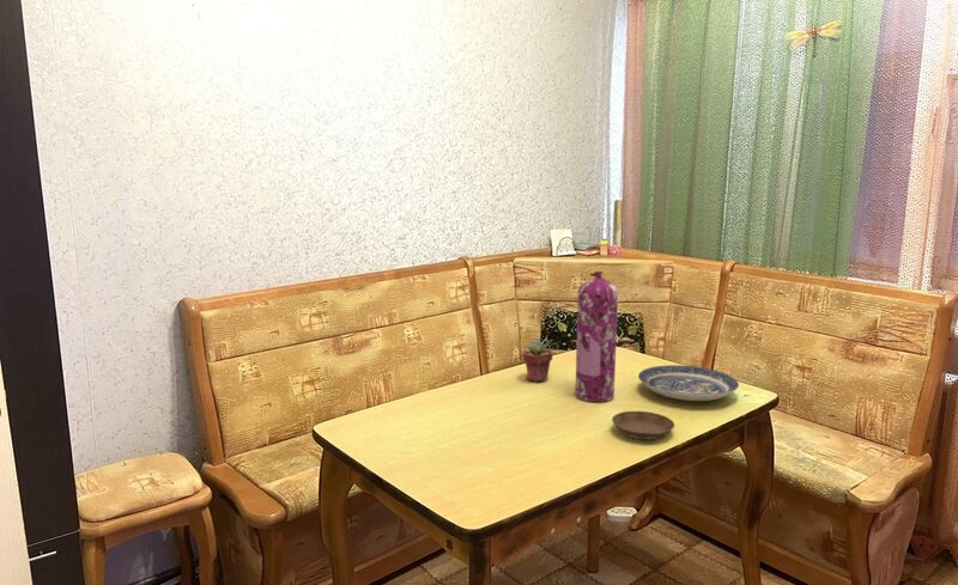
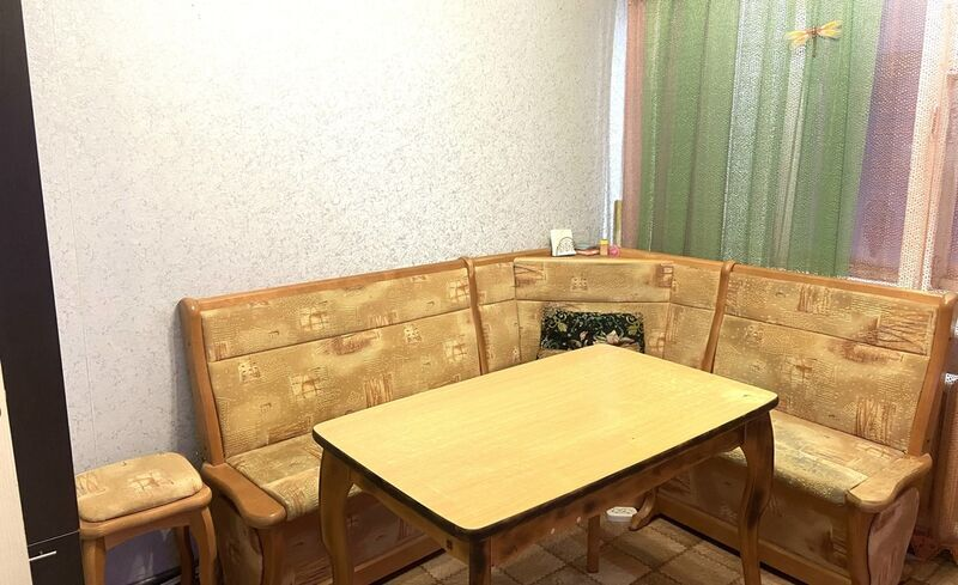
- potted succulent (536, 359)
- plate (686, 385)
- saucer (642, 426)
- gas cylinder (596, 334)
